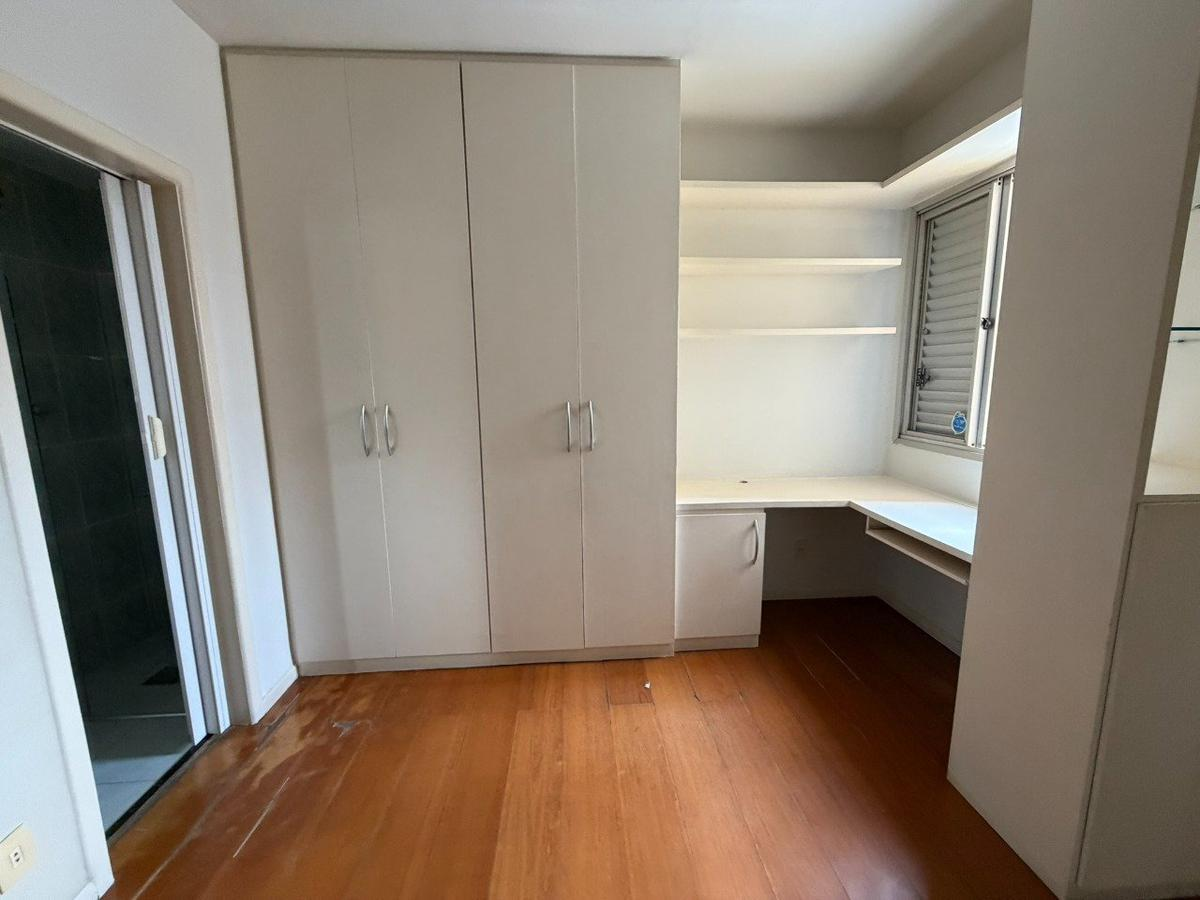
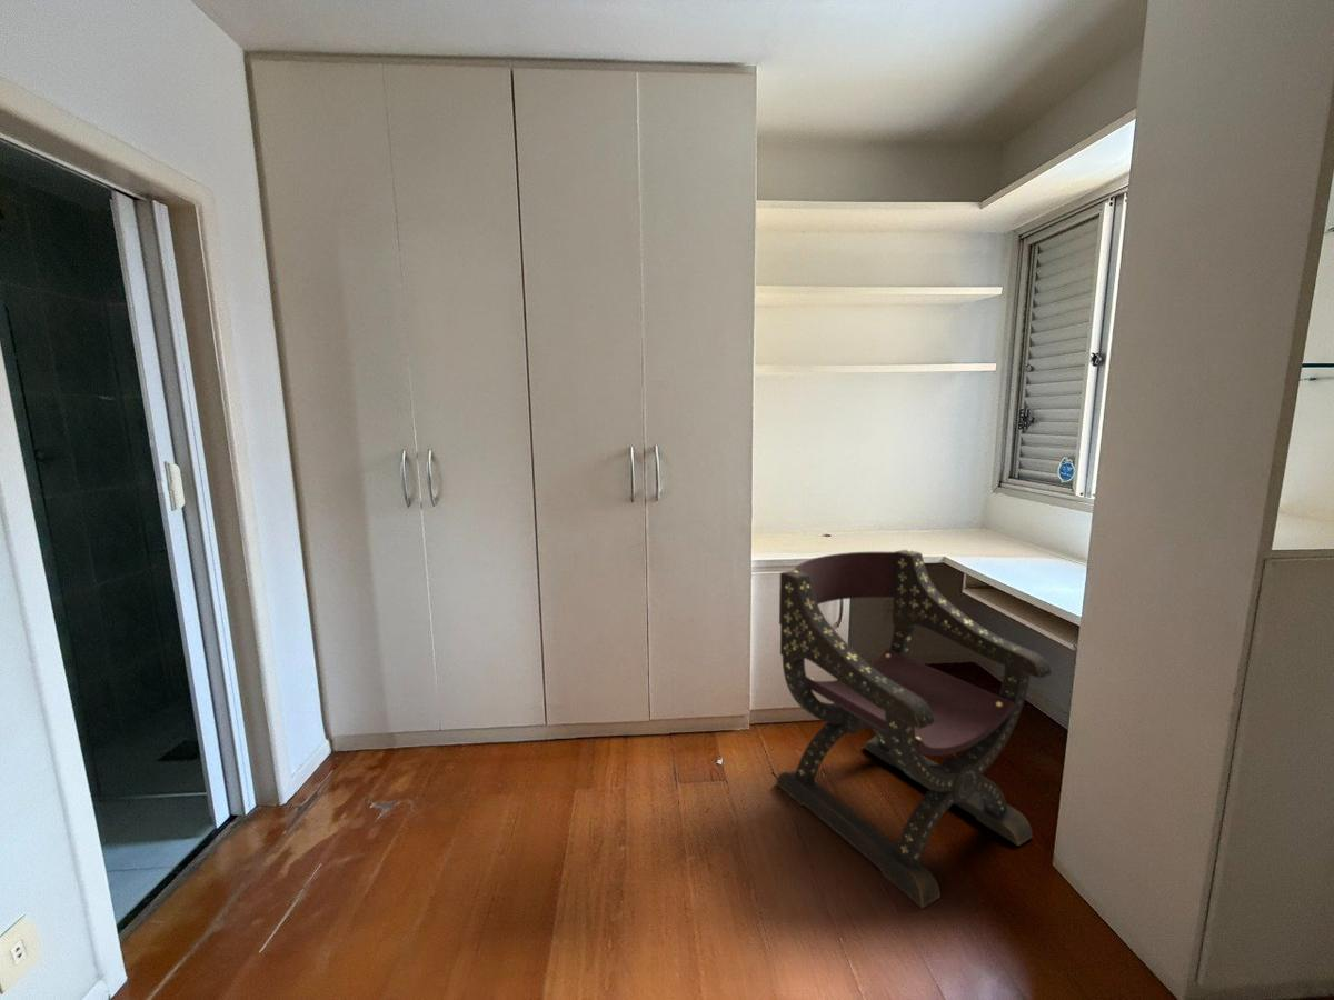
+ chair (895, 692)
